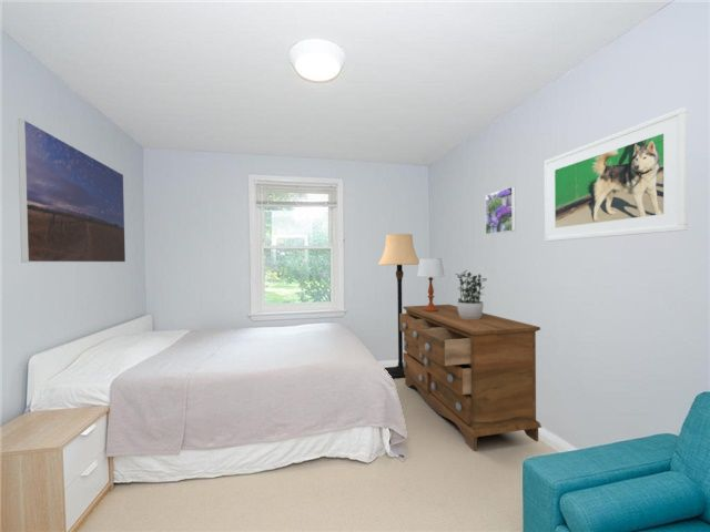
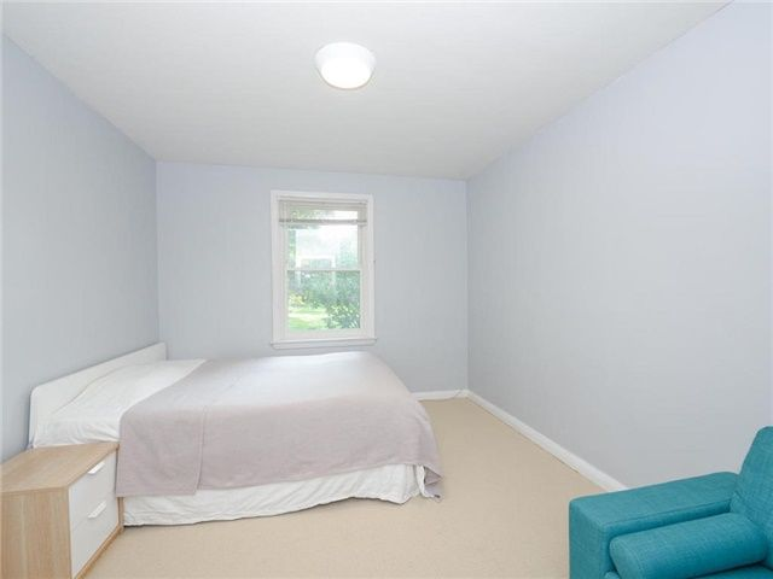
- lamp (399, 304)
- potted plant (470, 293)
- table lamp (430, 284)
- dresser (446, 361)
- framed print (84, 207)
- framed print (499, 212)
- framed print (600, 188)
